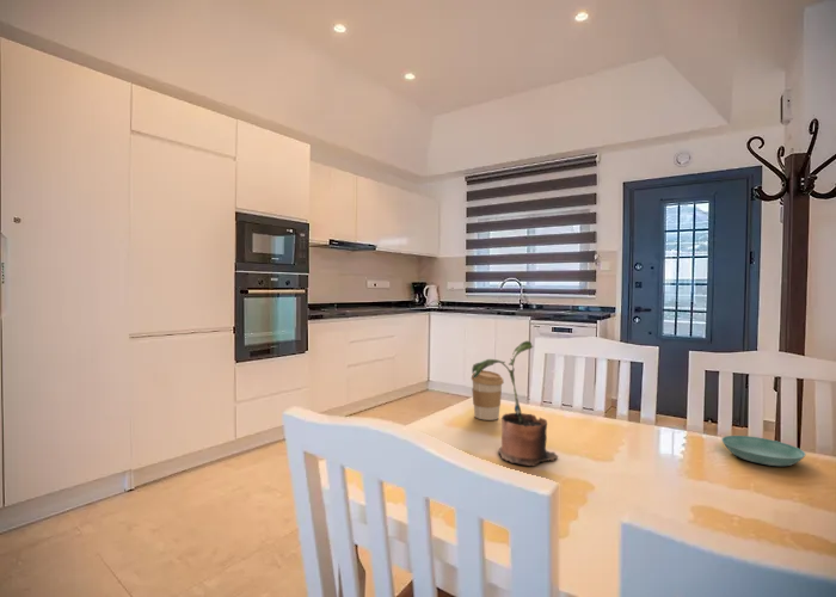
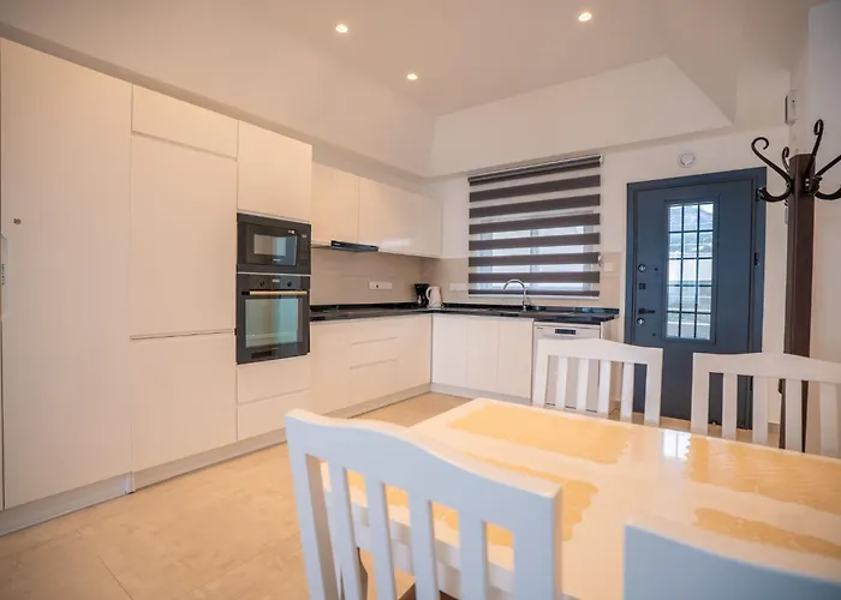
- coffee cup (486, 394)
- potted plant (515, 395)
- saucer (761, 451)
